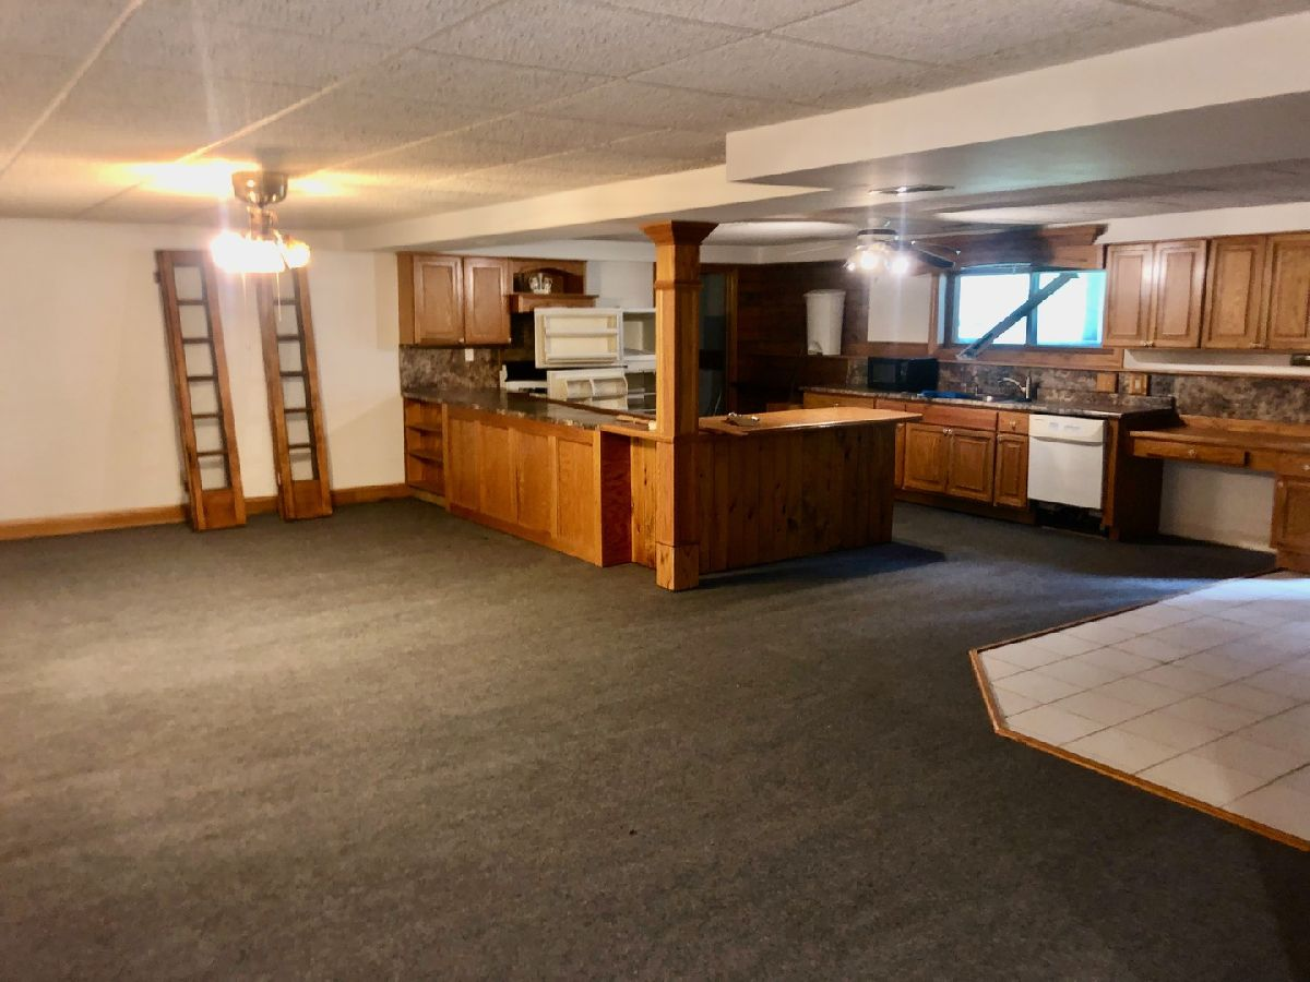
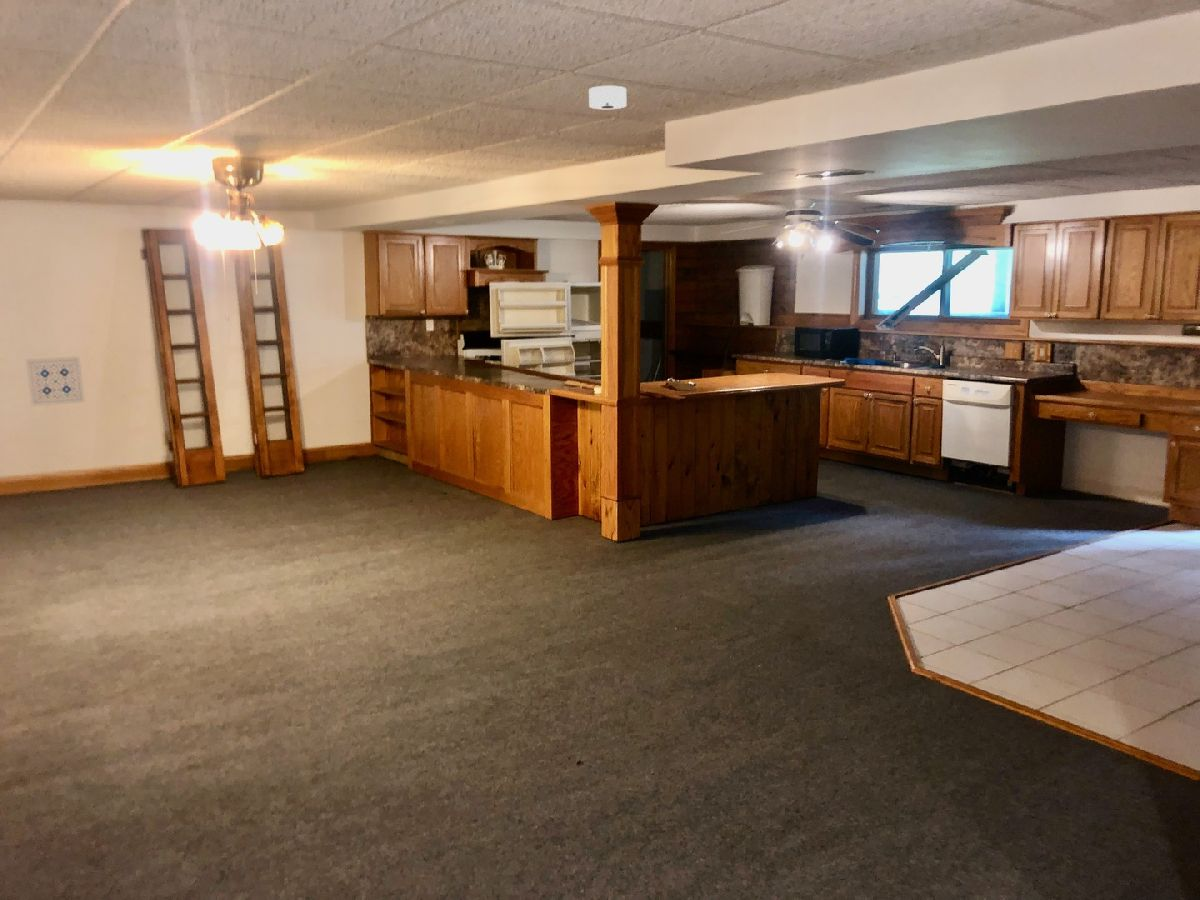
+ wall art (55, 381)
+ smoke detector (607, 98)
